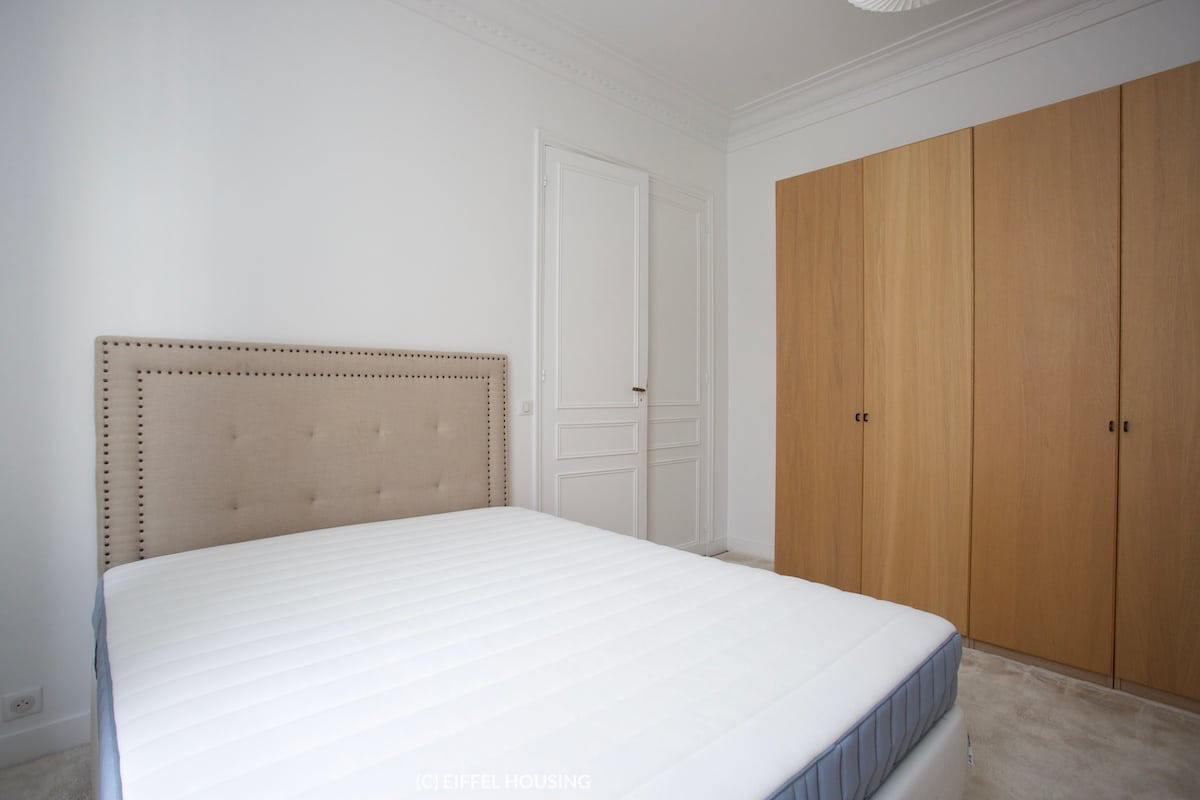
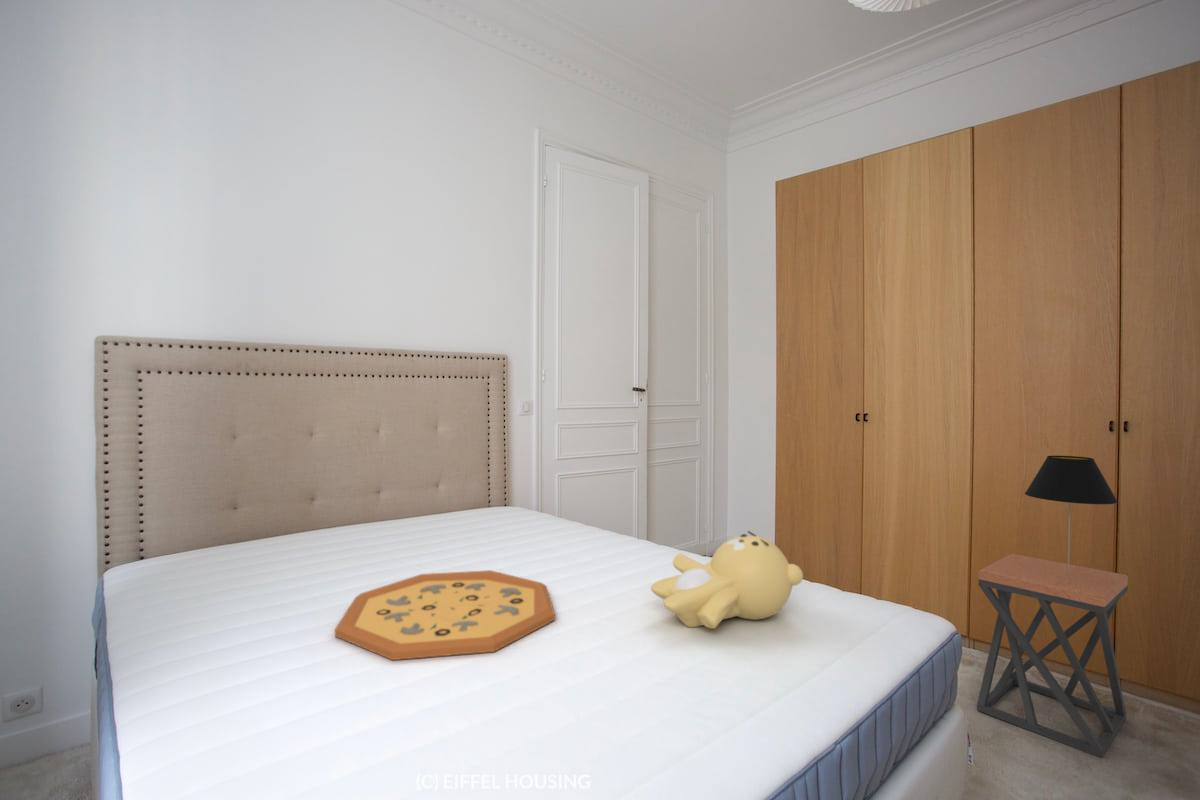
+ table lamp (1069, 514)
+ stool (1051, 643)
+ teddy bear (721, 576)
+ decorative tray (451, 606)
